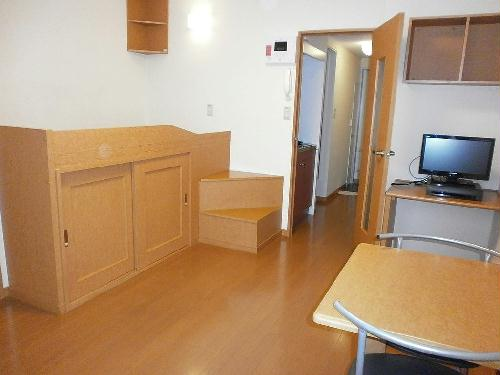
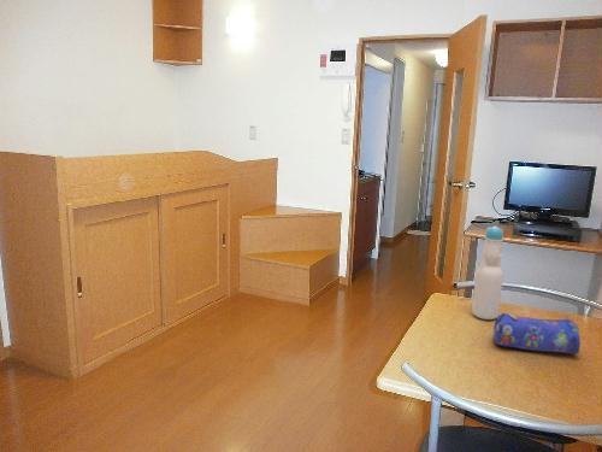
+ pencil case (535, 331)
+ bottle (489, 271)
